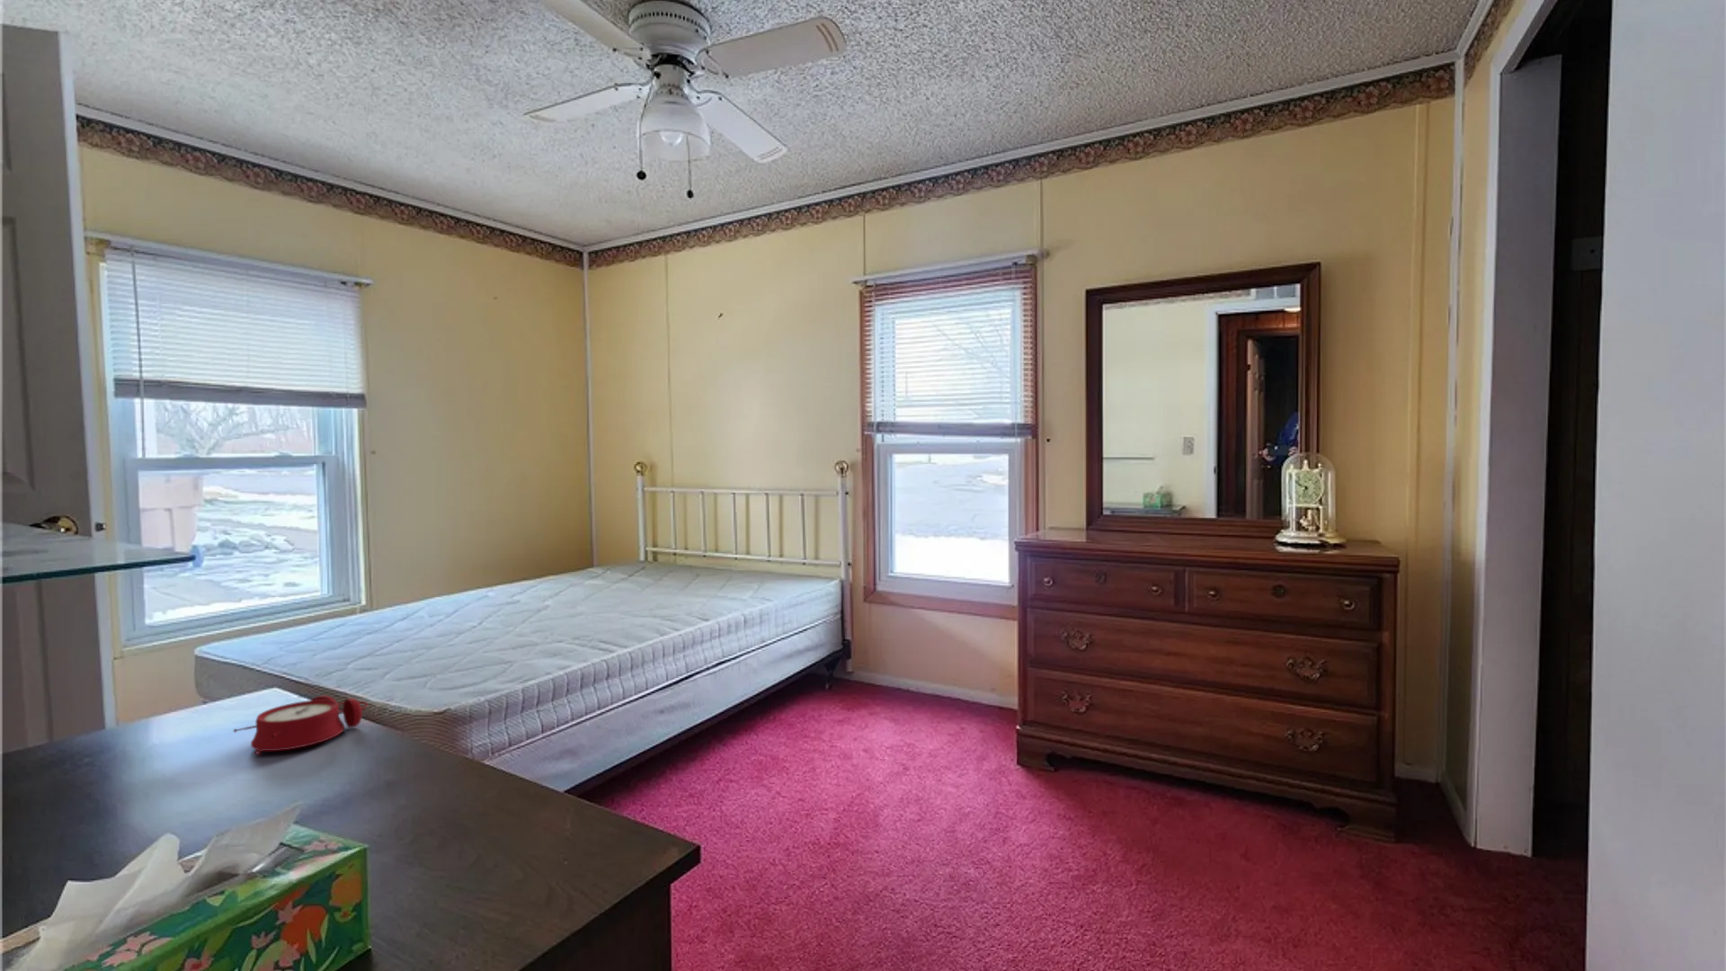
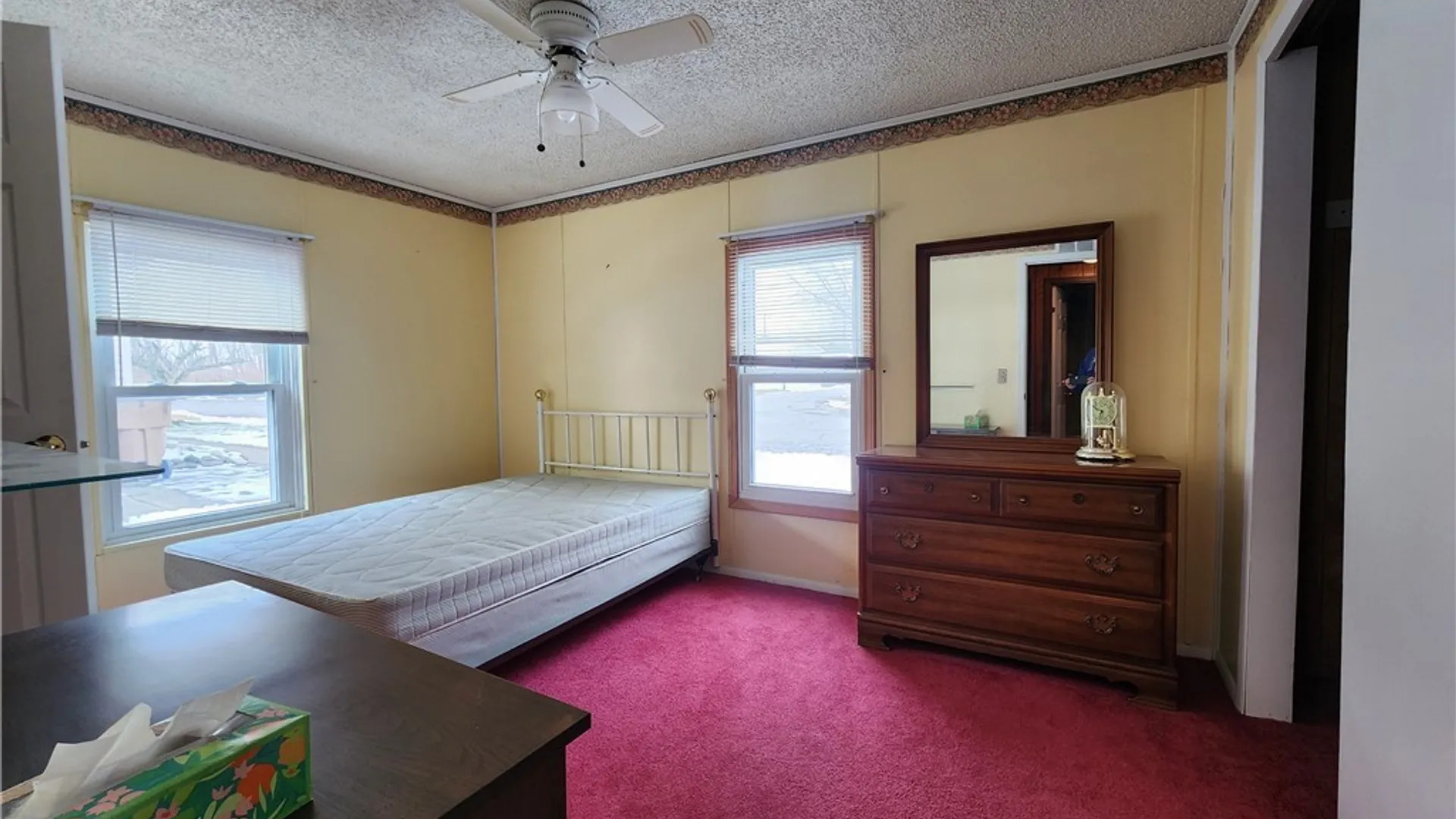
- alarm clock (311, 720)
